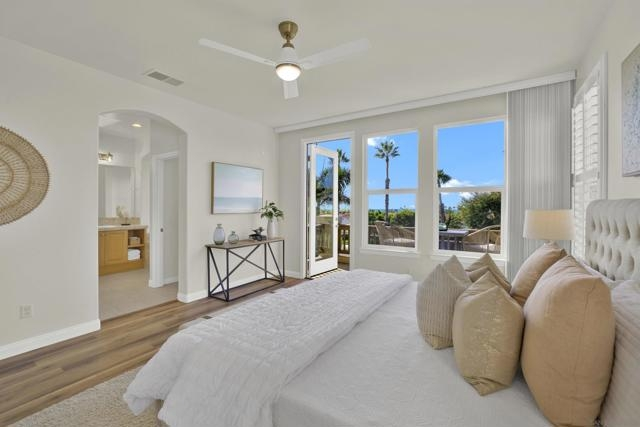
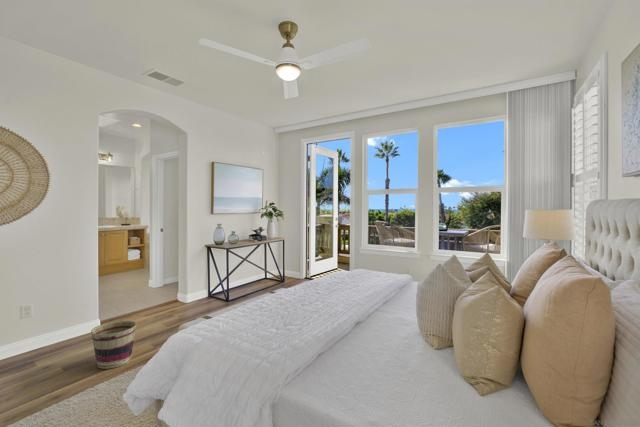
+ basket (114, 344)
